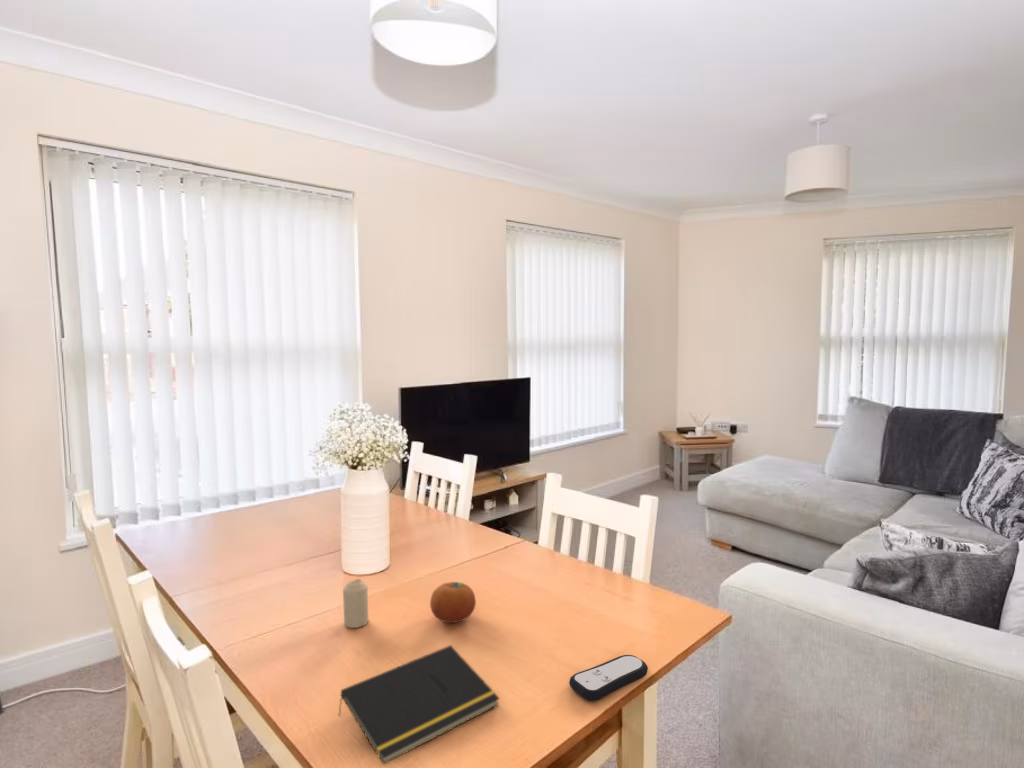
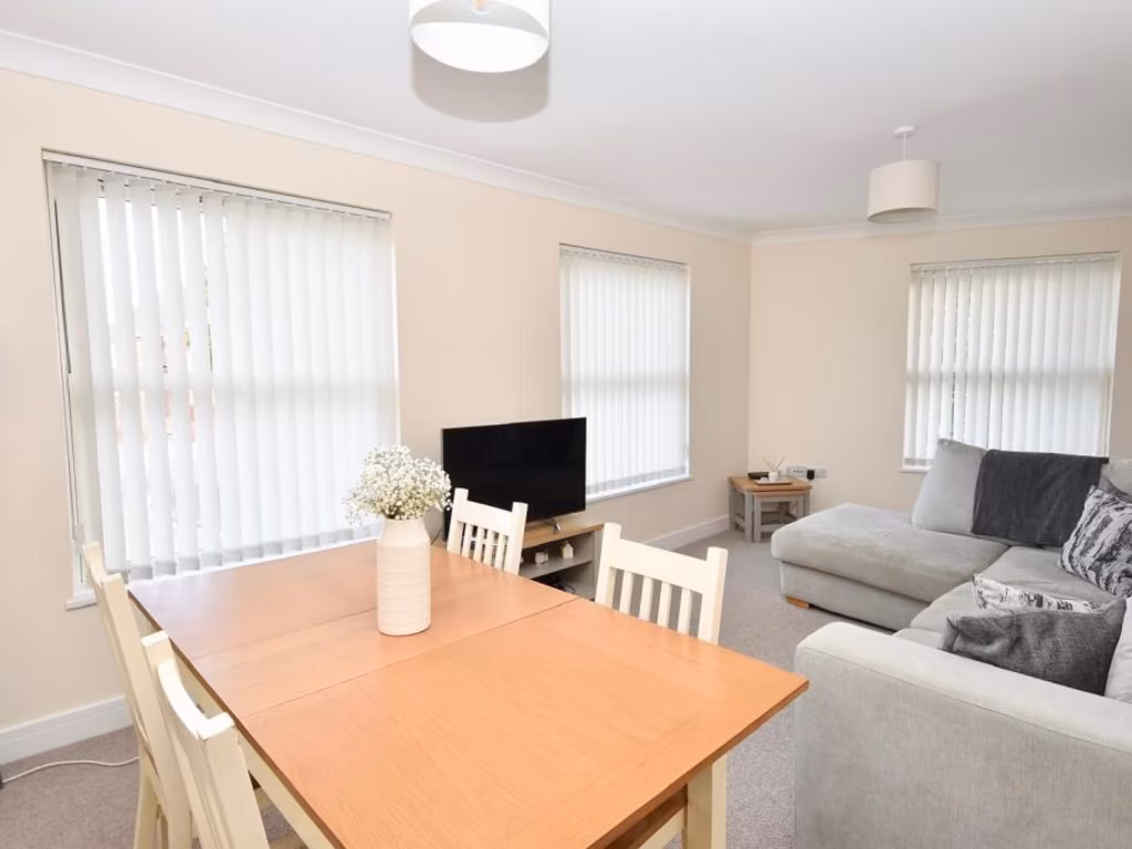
- fruit (453, 602)
- remote control (610, 675)
- candle (355, 601)
- notepad (421, 697)
